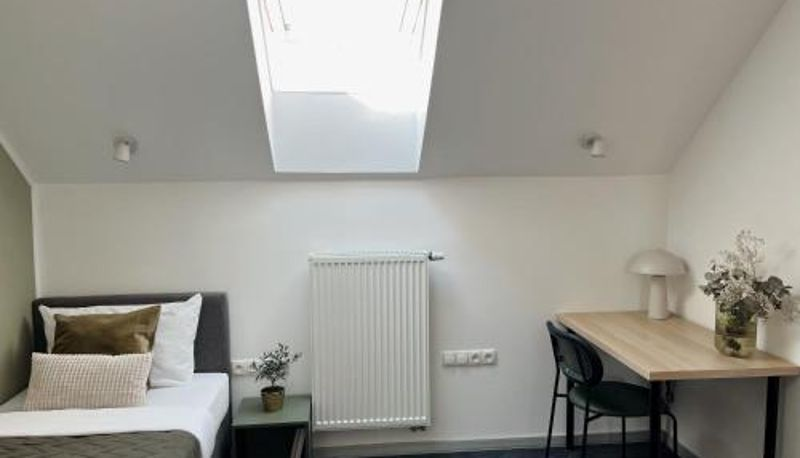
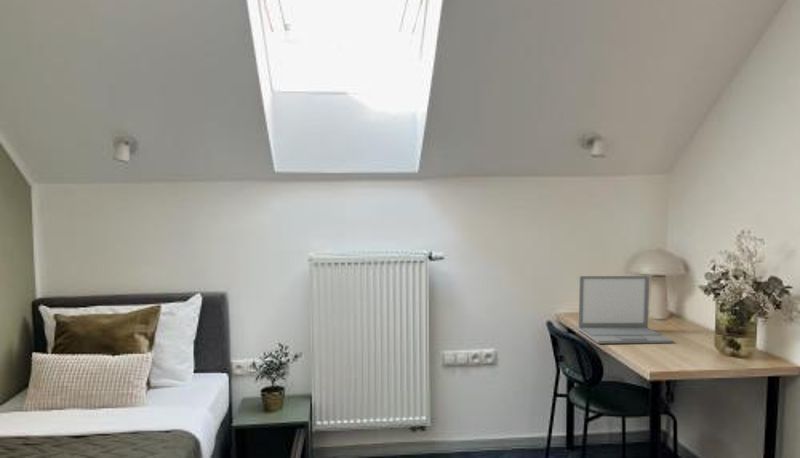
+ laptop (624, 308)
